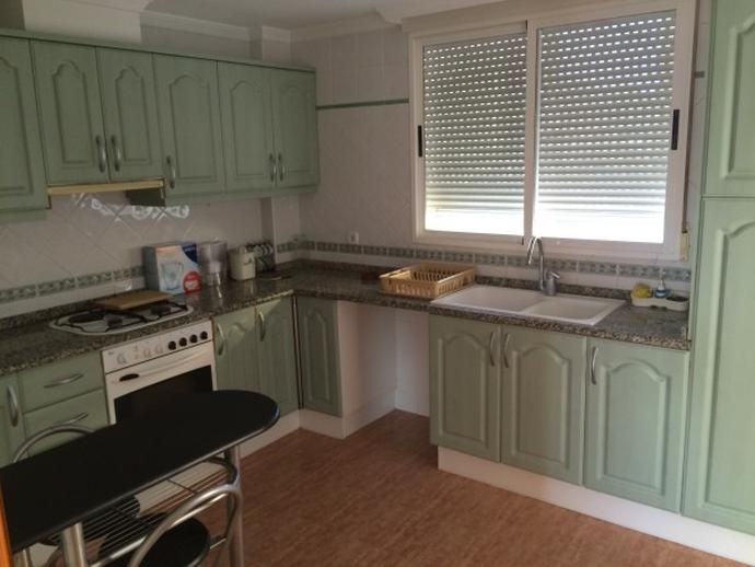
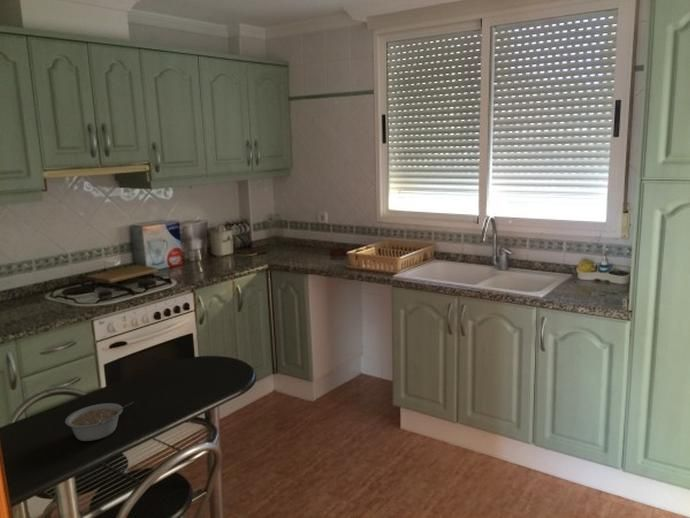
+ legume (97, 420)
